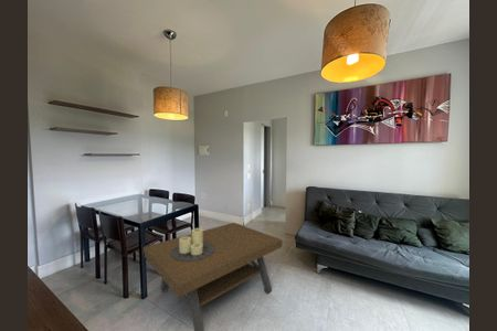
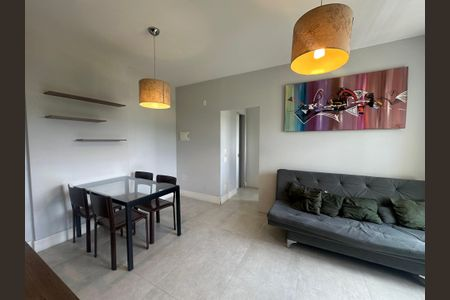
- coffee table (215, 258)
